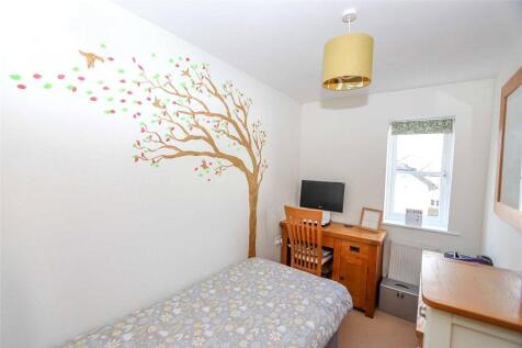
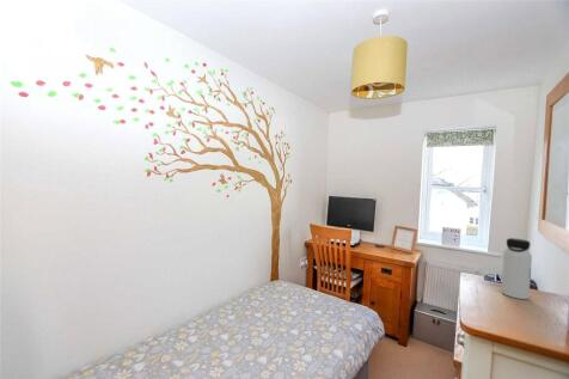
+ water bottle (516, 267)
